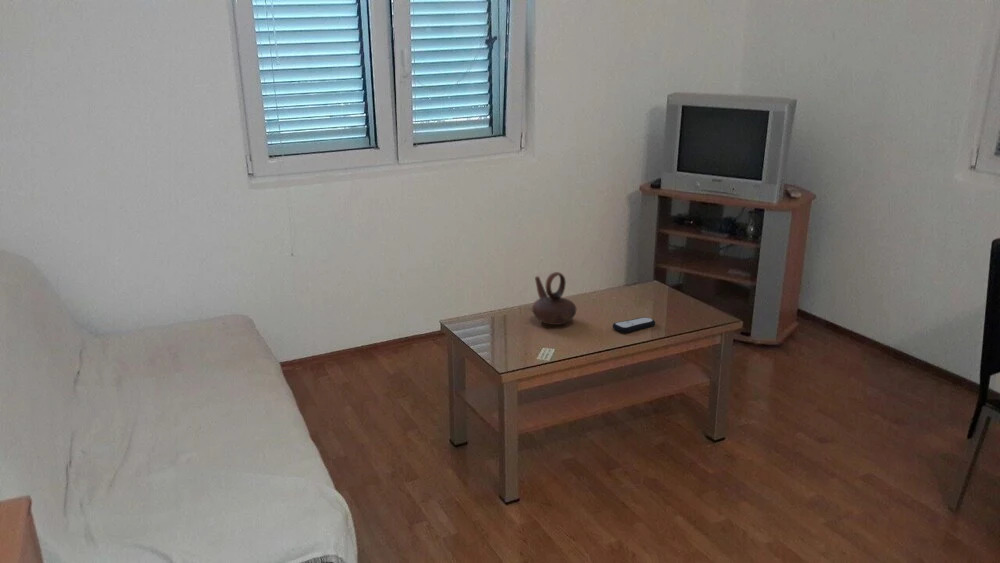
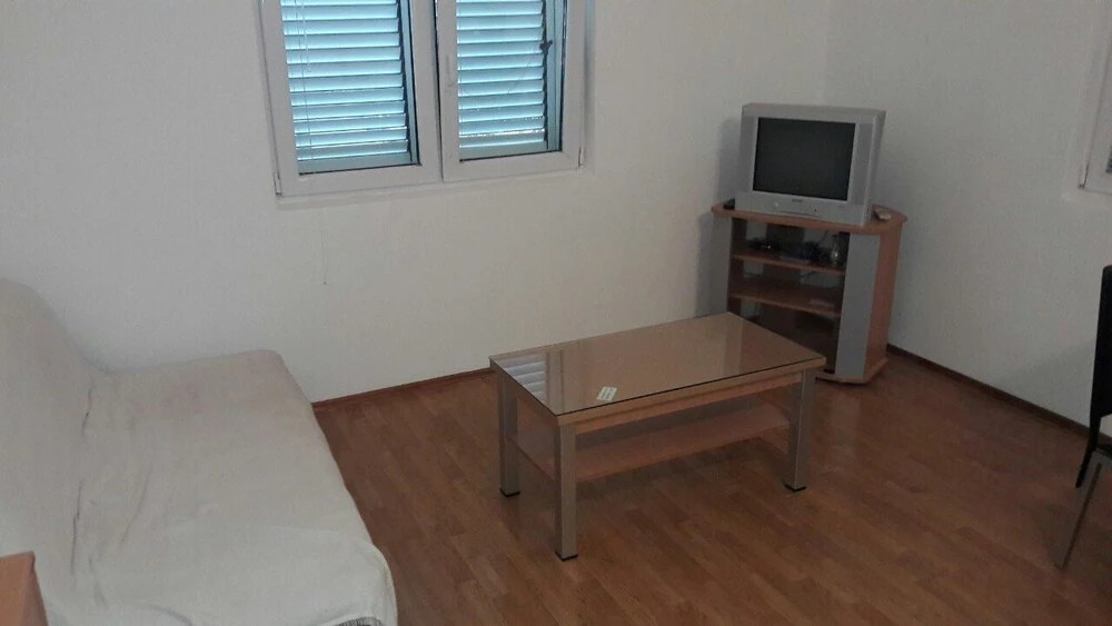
- remote control (634, 324)
- teapot (550, 295)
